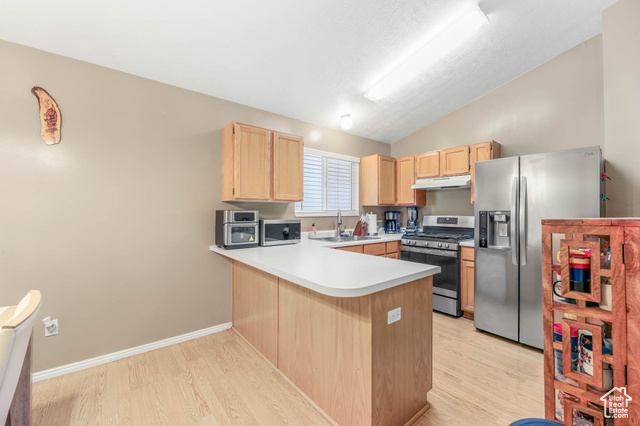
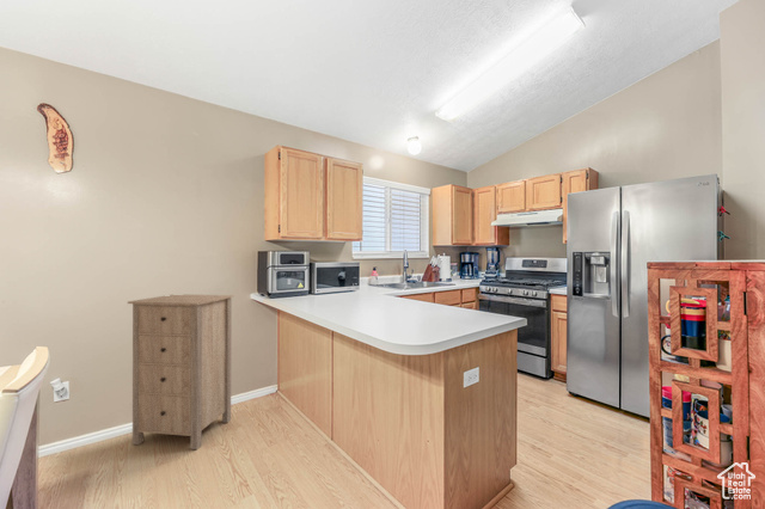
+ storage cabinet (184, 364)
